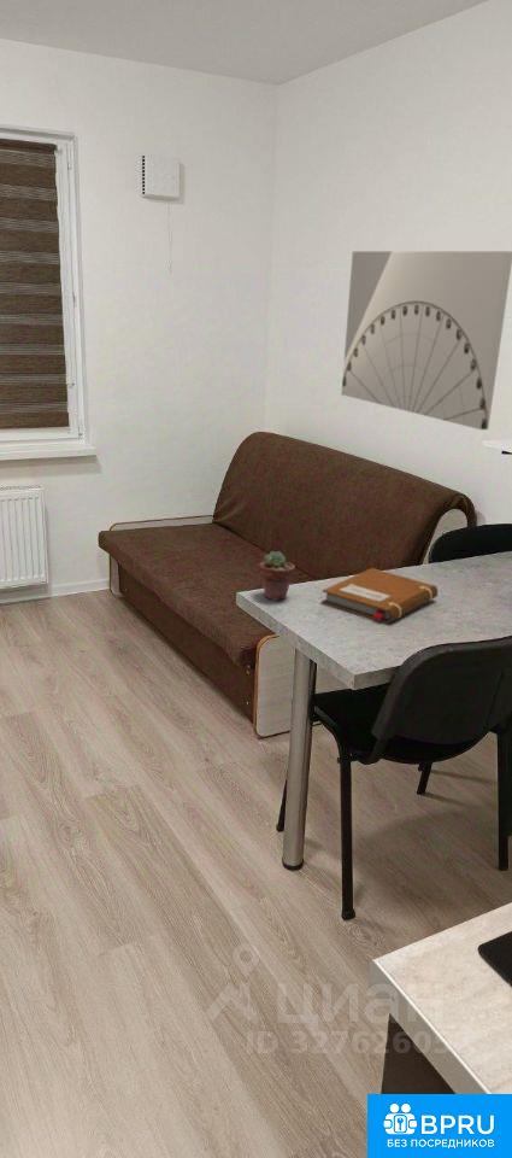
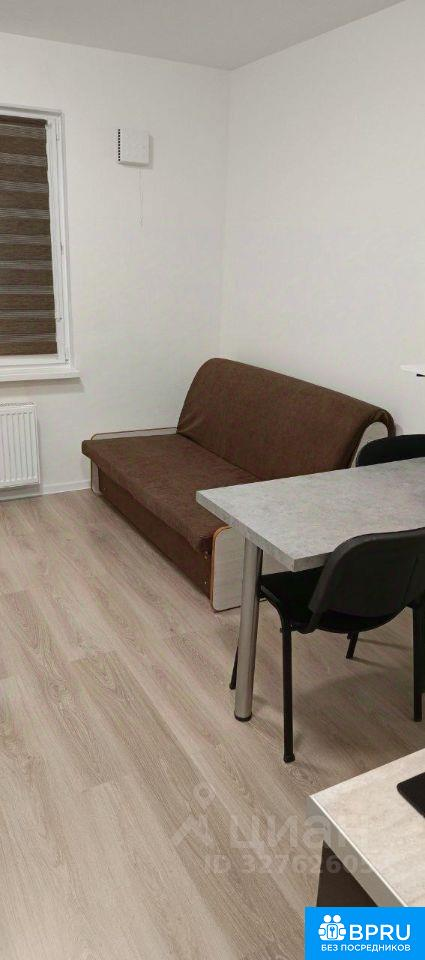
- wall art (414, 333)
- notebook (379, 595)
- potted succulent (276, 573)
